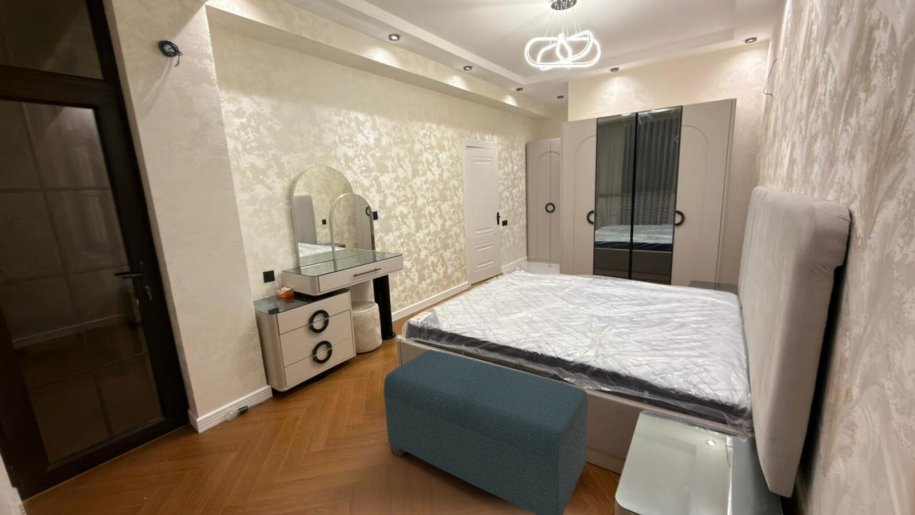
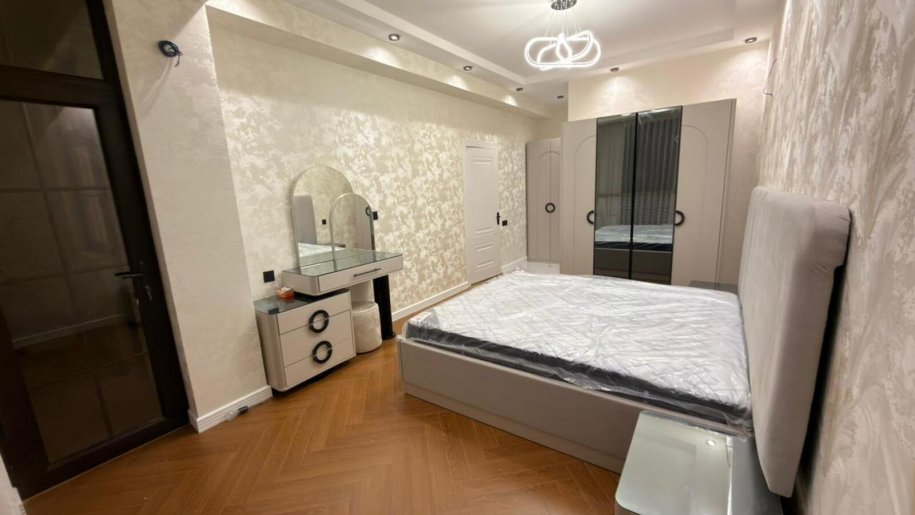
- bench (481, 420)
